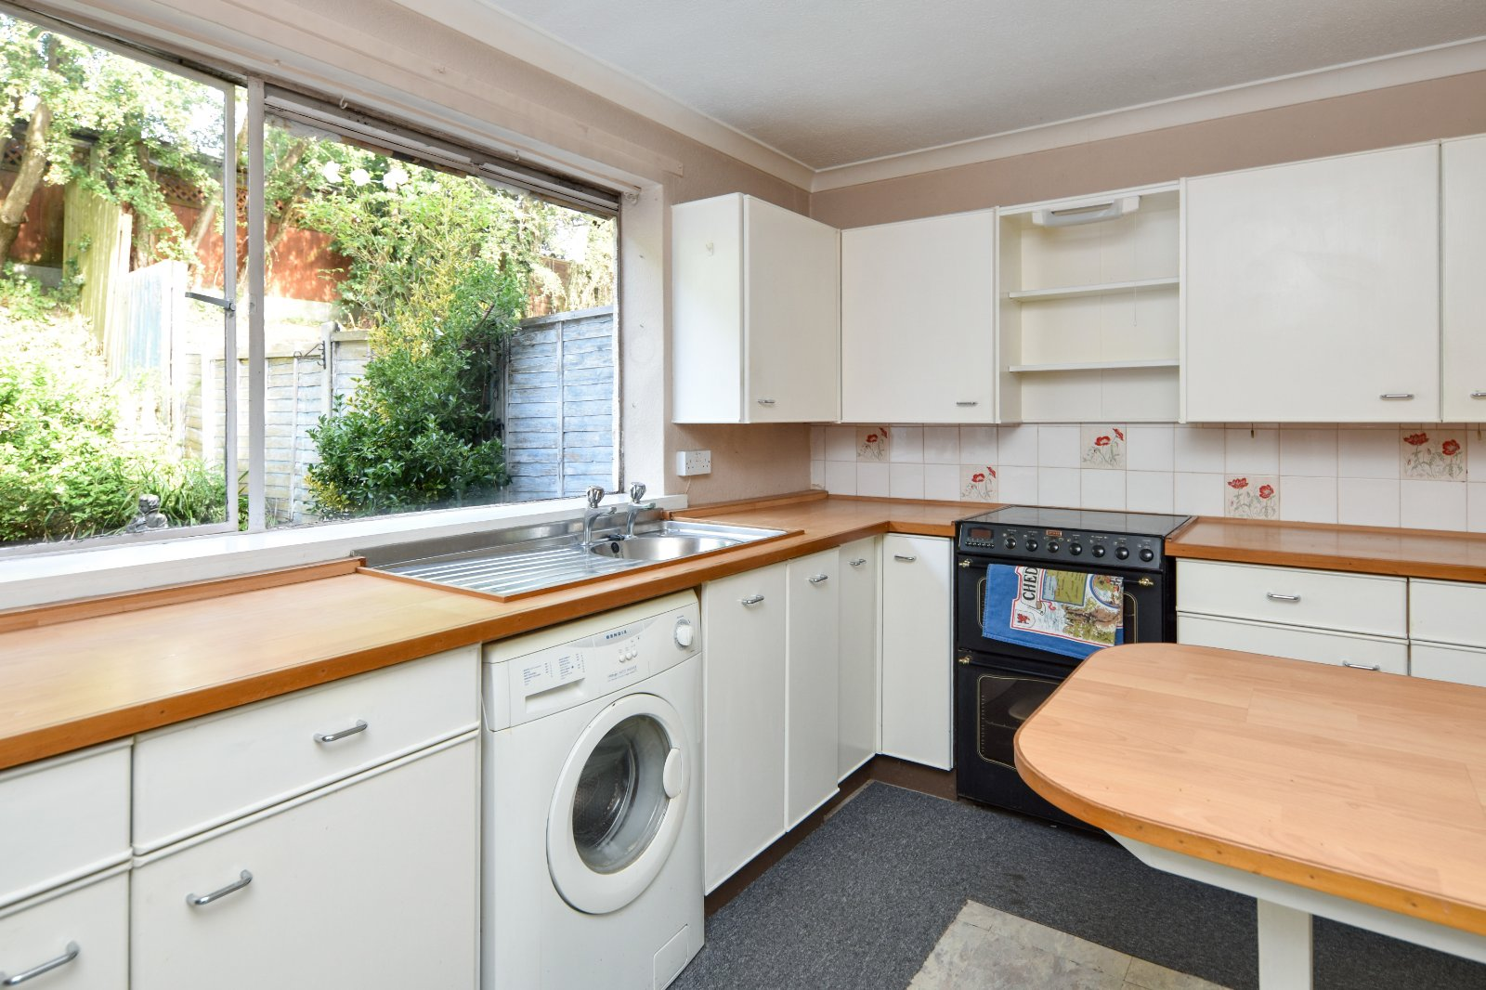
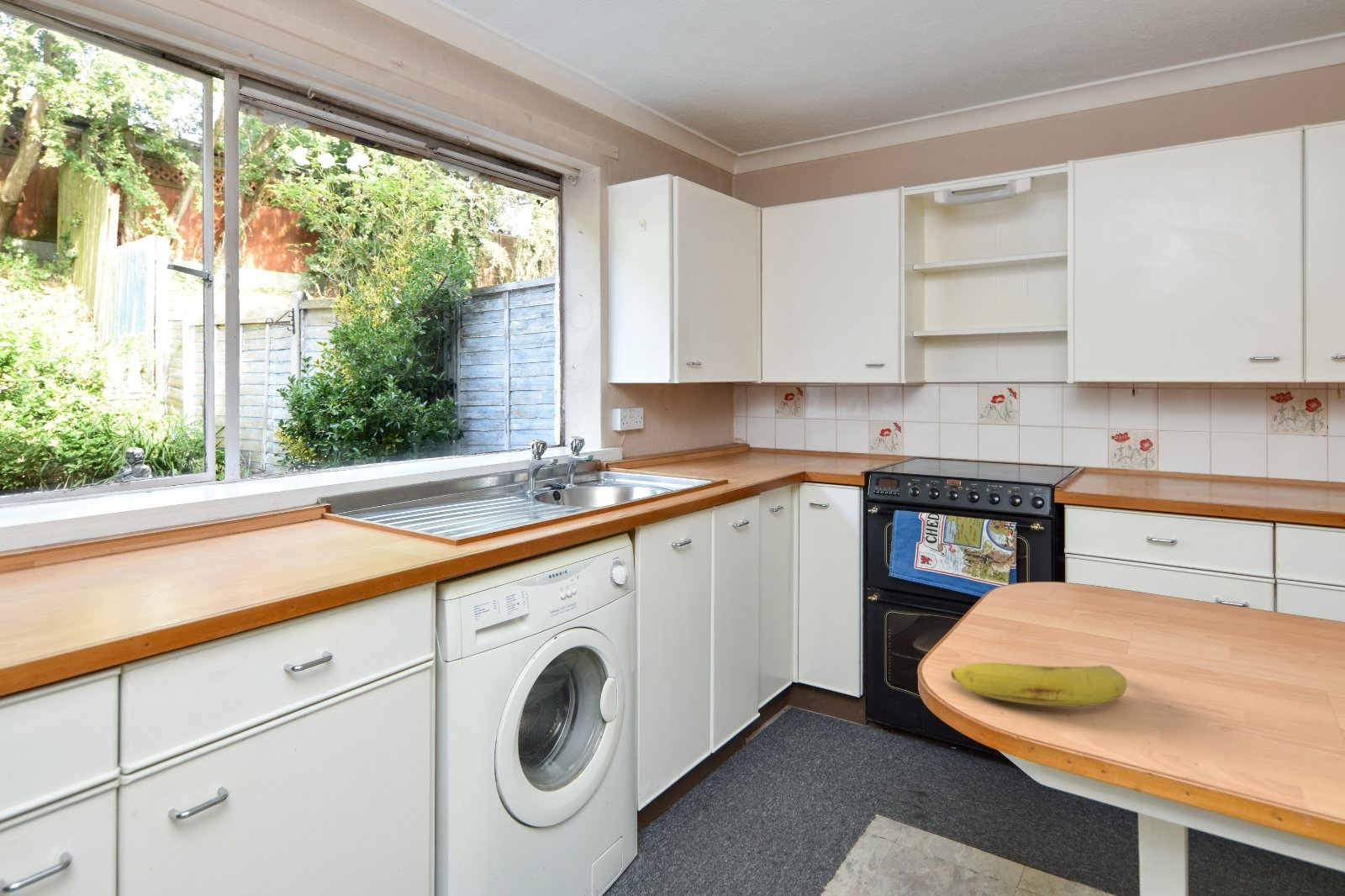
+ fruit (1038, 669)
